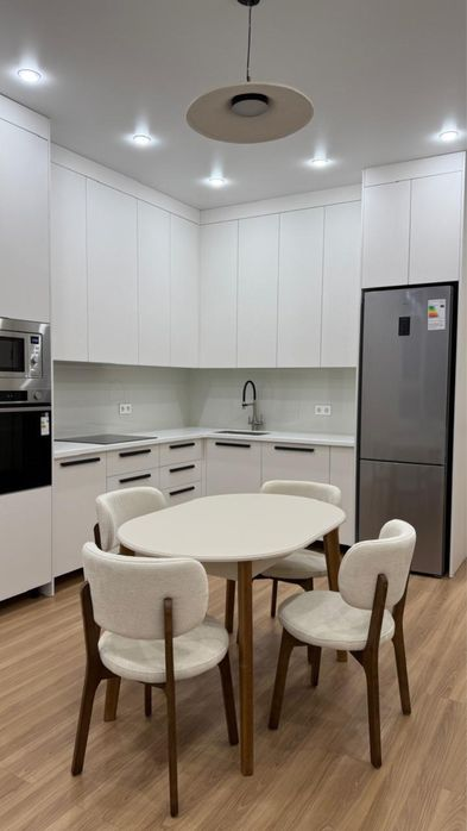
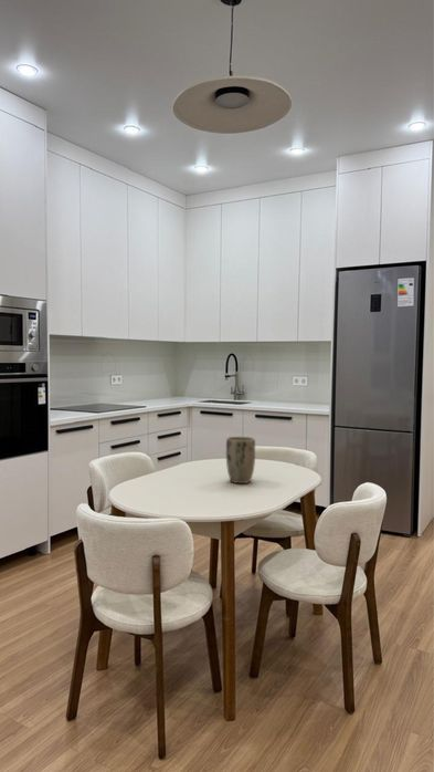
+ plant pot (240, 459)
